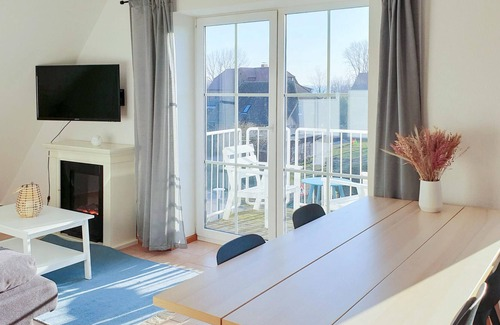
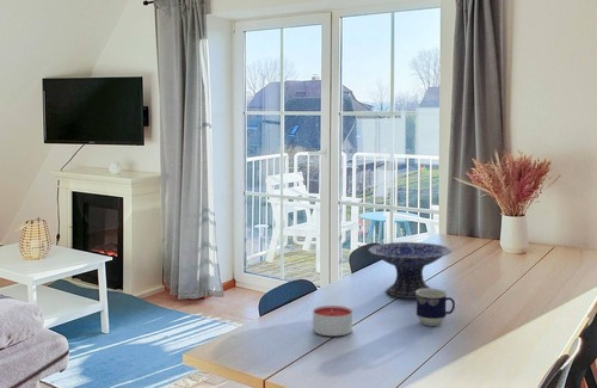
+ cup (435, 308)
+ decorative bowl (408, 270)
+ candle (332, 319)
